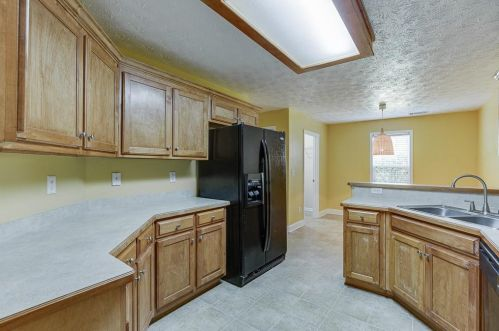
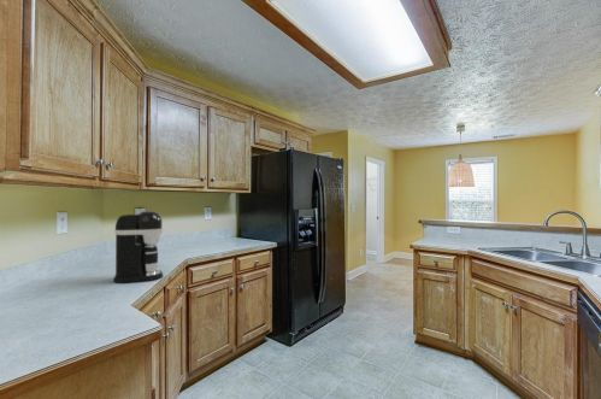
+ coffee maker (139, 243)
